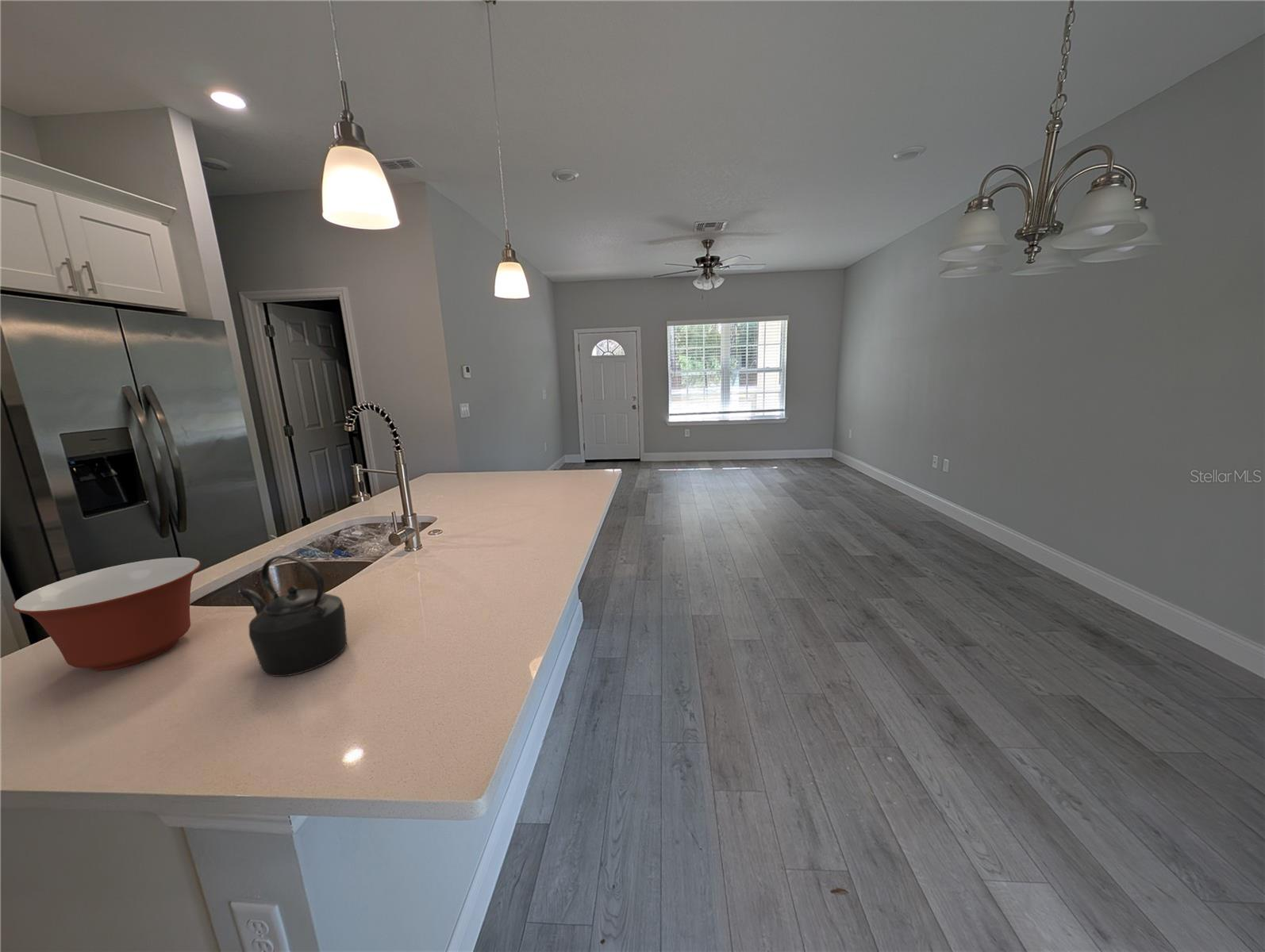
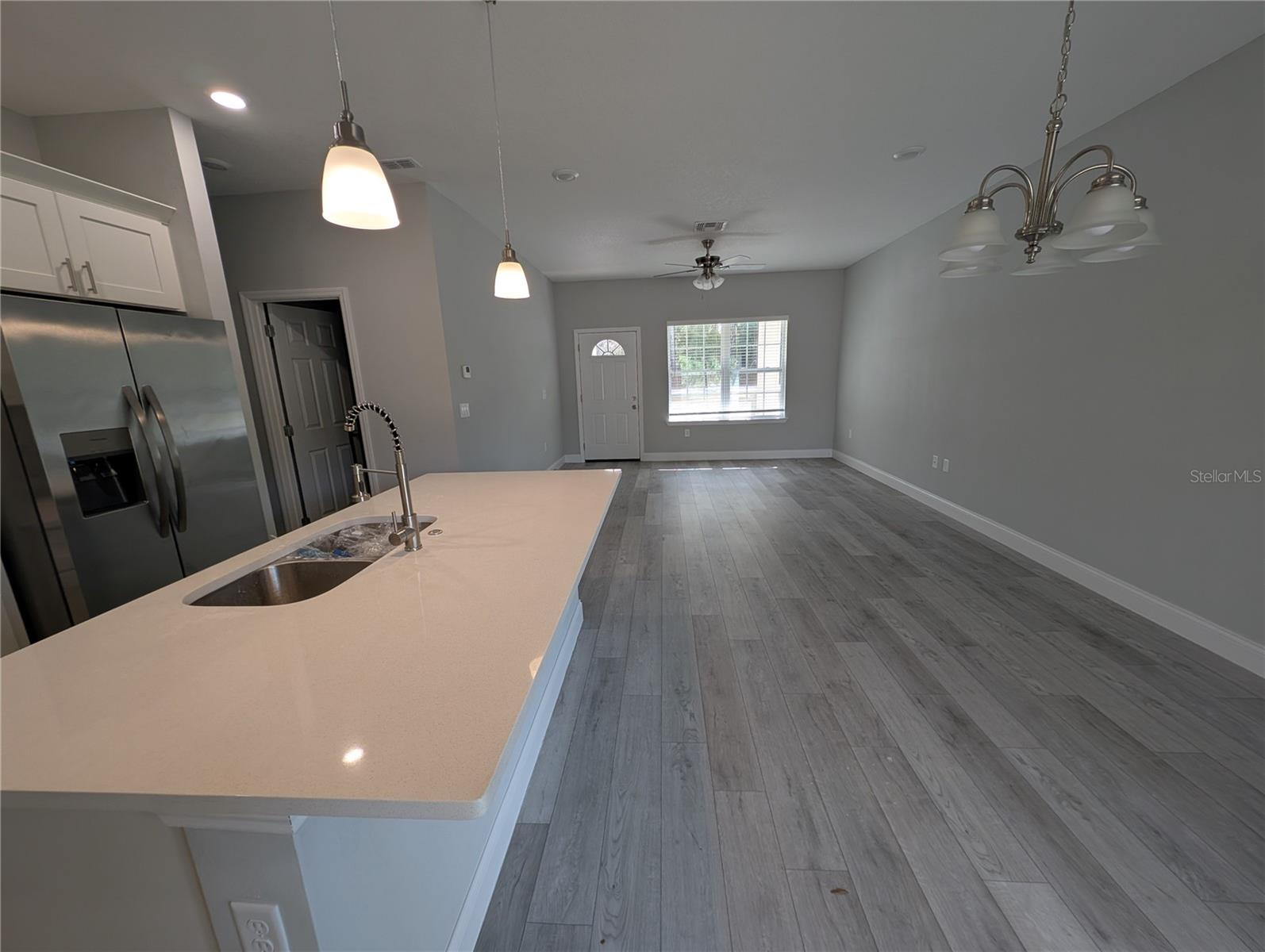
- kettle (283, 605)
- mixing bowl (125, 616)
